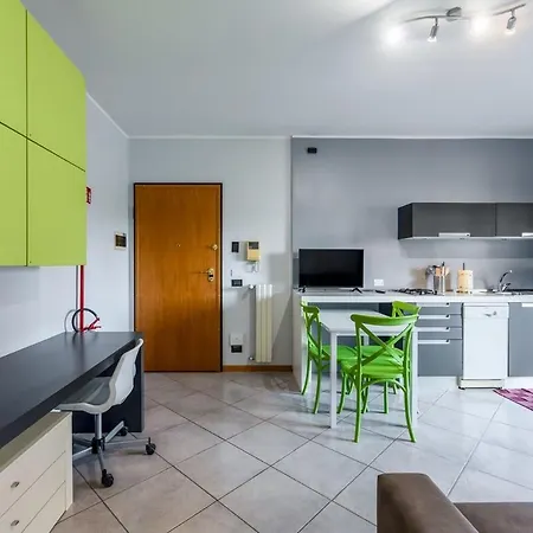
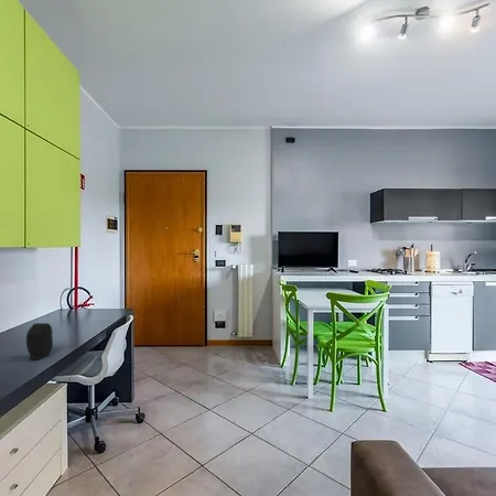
+ speaker (37, 341)
